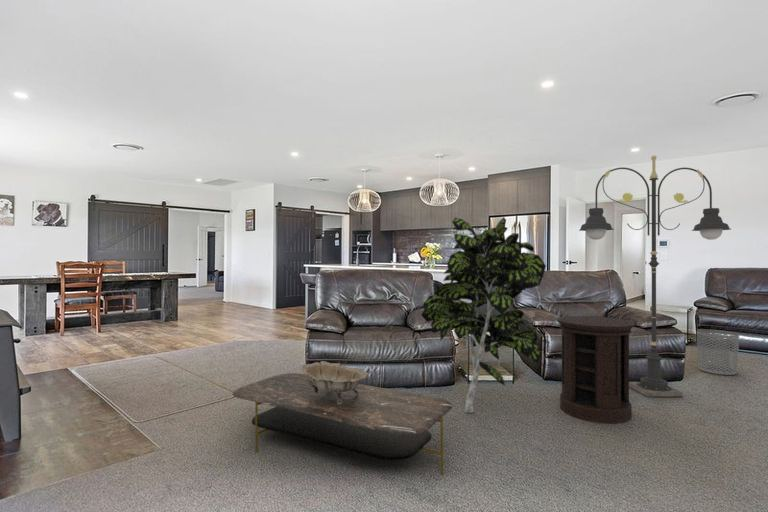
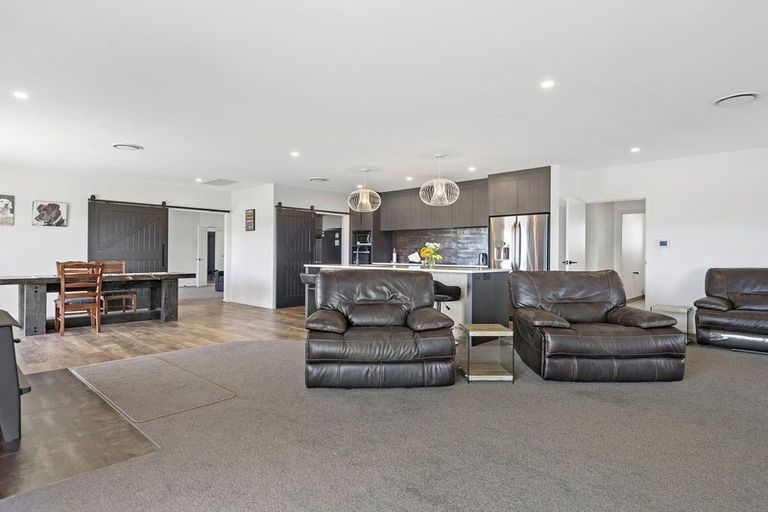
- waste bin (717, 352)
- indoor plant (477, 313)
- coffee table (338, 421)
- decorative bowl (334, 381)
- floor lamp (653, 273)
- side table (594, 365)
